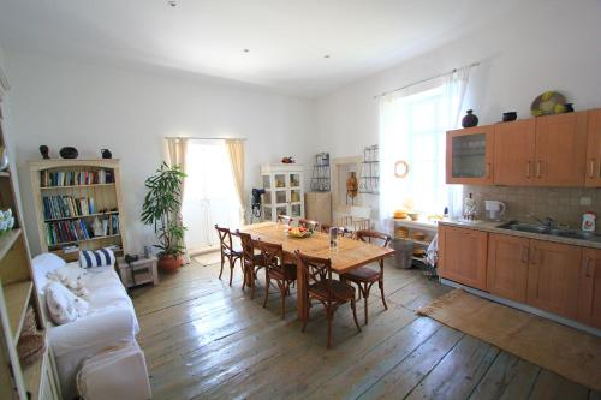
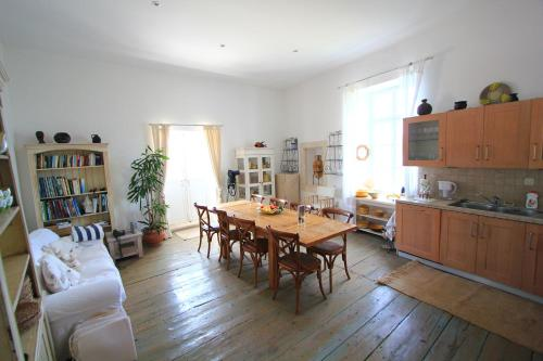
- waste bin (400, 252)
